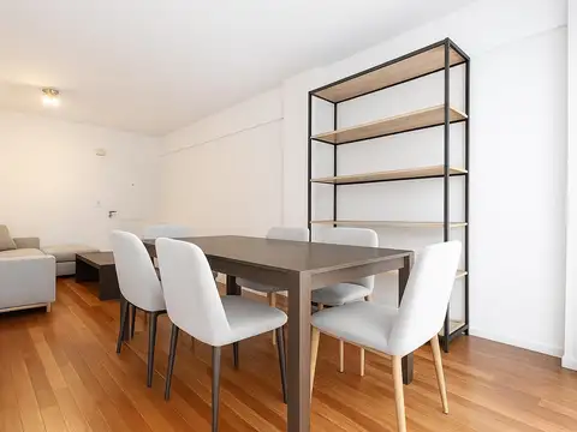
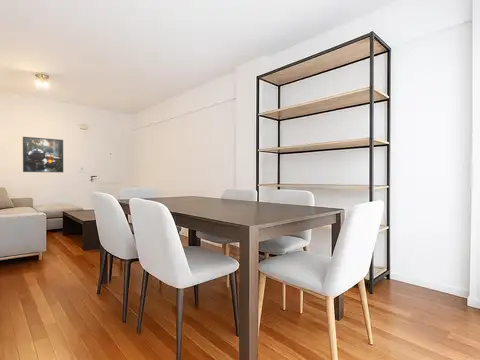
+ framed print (43, 155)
